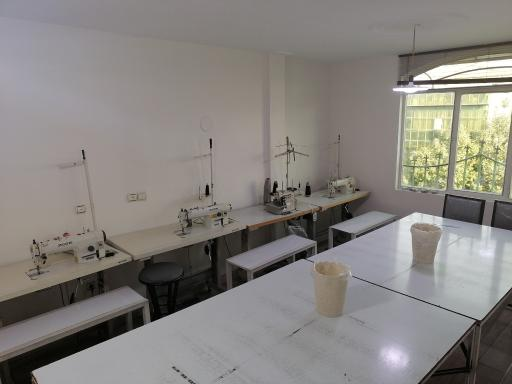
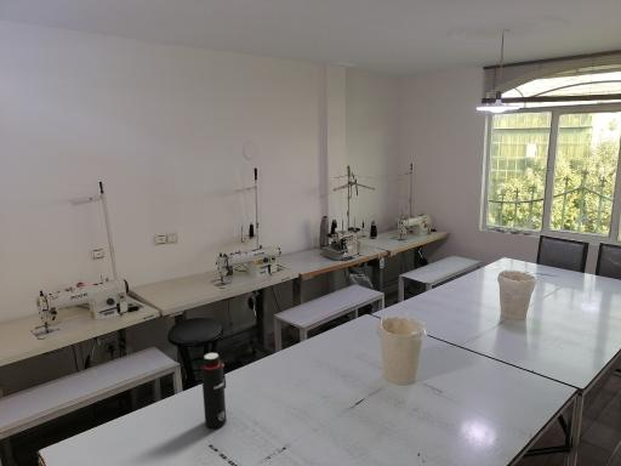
+ water bottle (215, 388)
